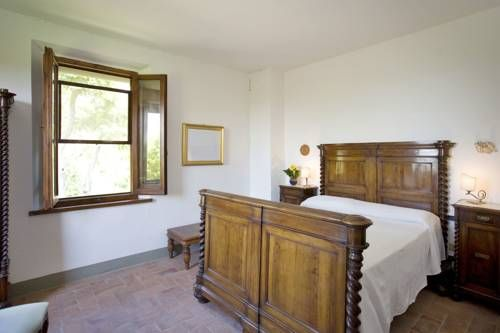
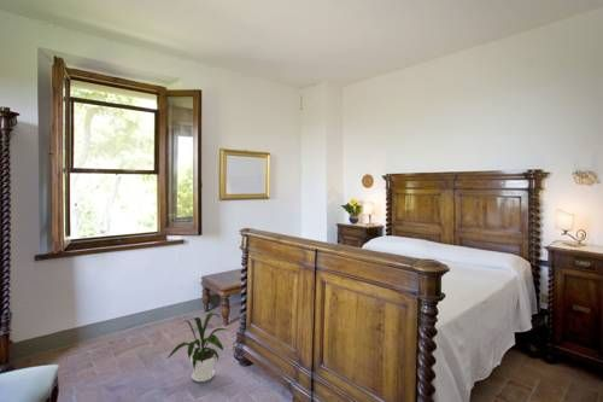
+ house plant (203, 344)
